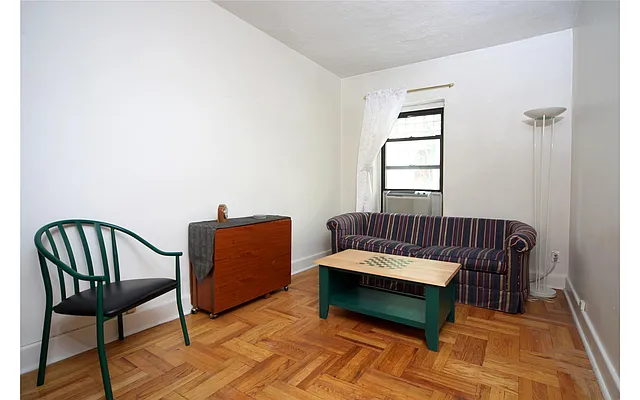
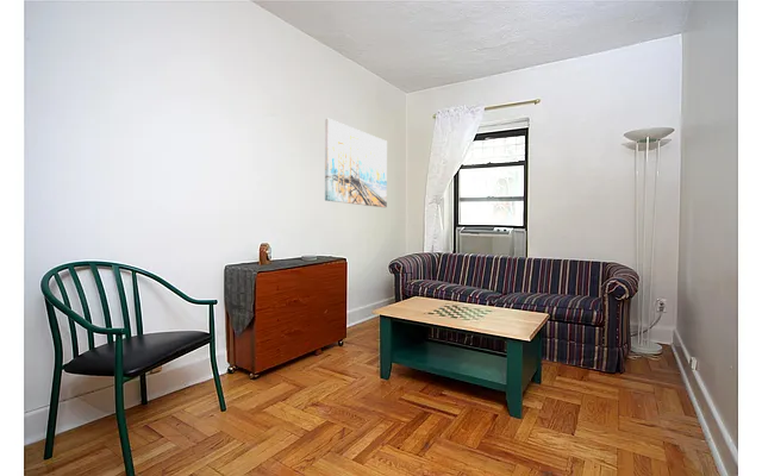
+ wall art (358, 168)
